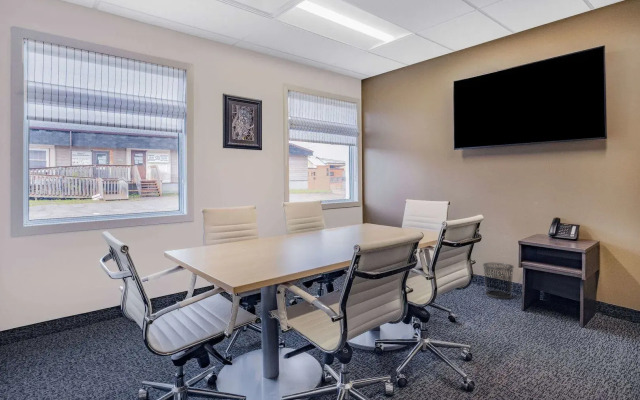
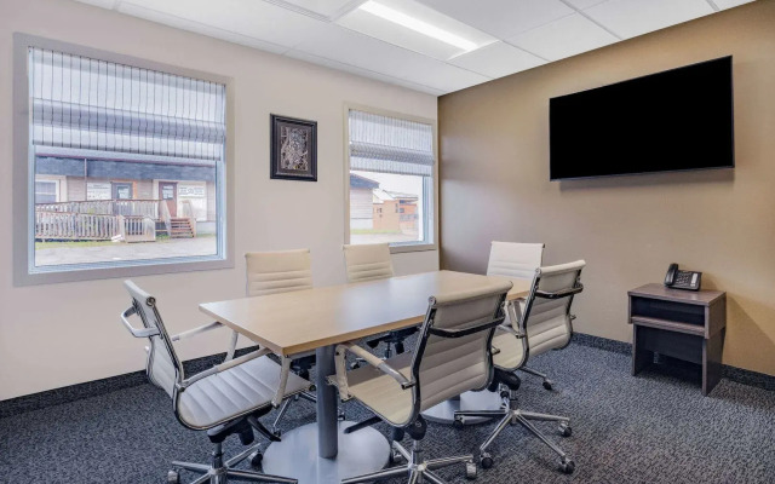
- waste bin (498, 280)
